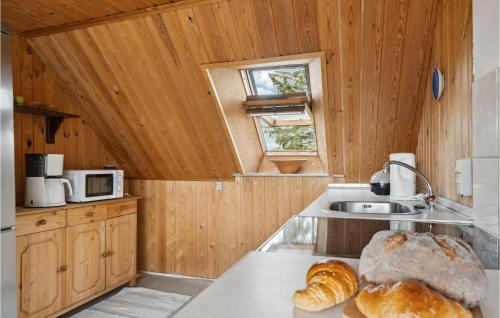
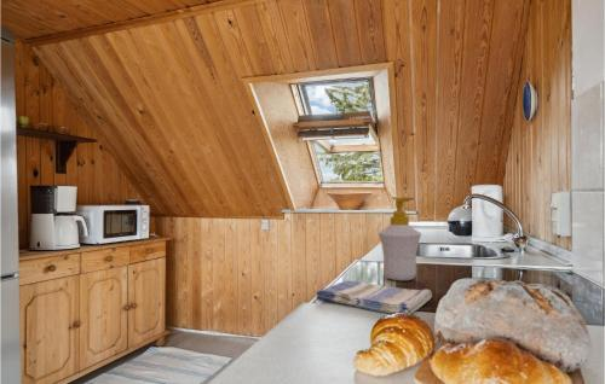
+ soap bottle (399, 237)
+ dish towel (374, 293)
